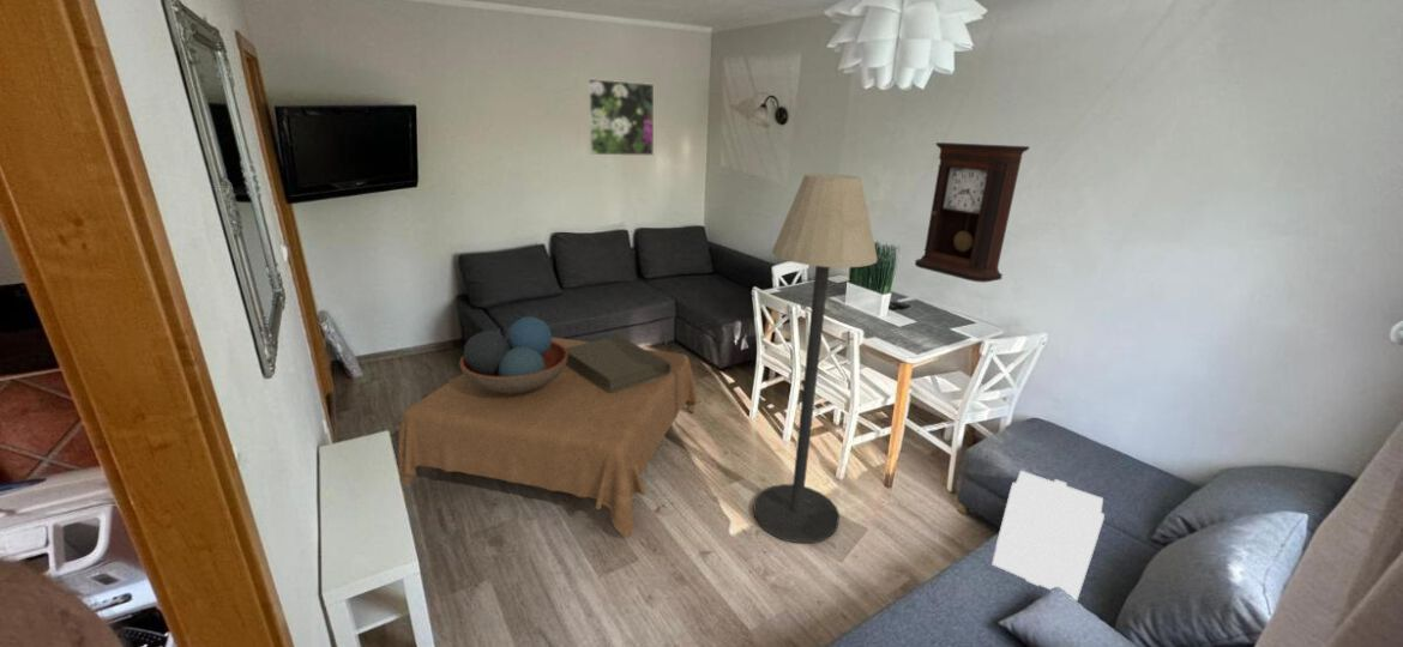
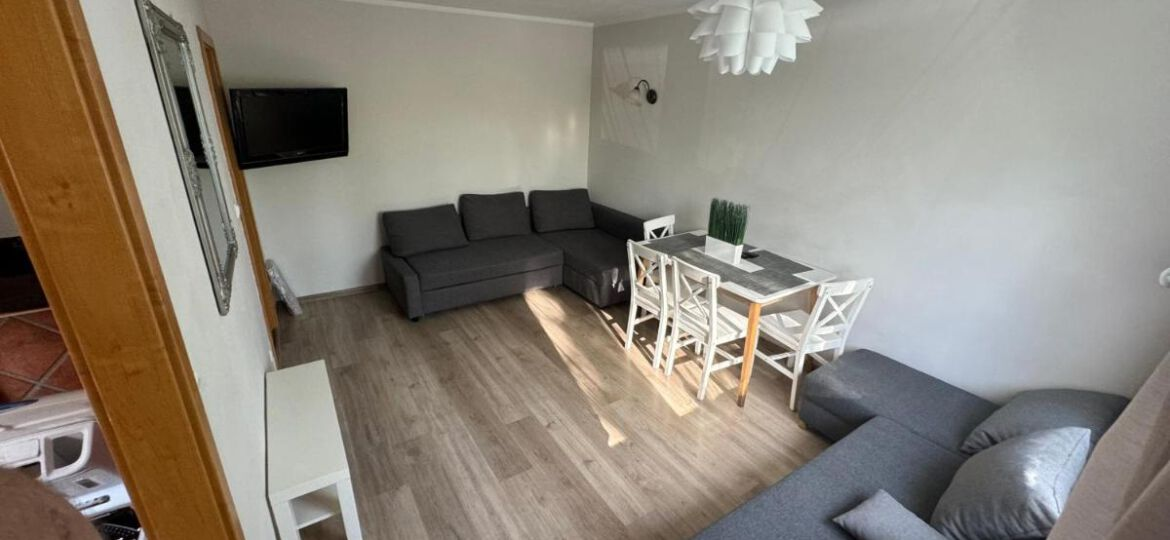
- pendulum clock (965, 210)
- coffee table (564, 386)
- floor lamp (812, 363)
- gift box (1047, 531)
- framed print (621, 119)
